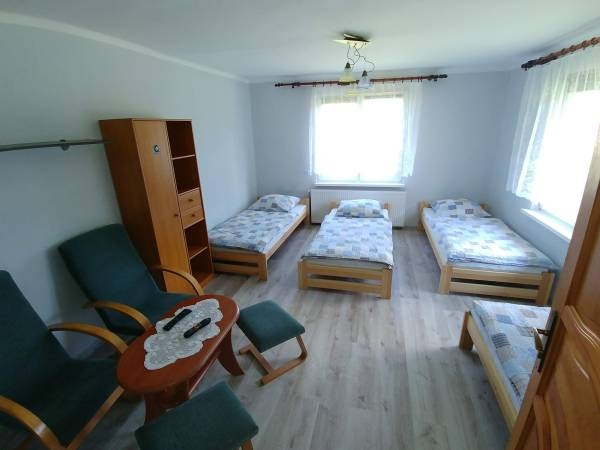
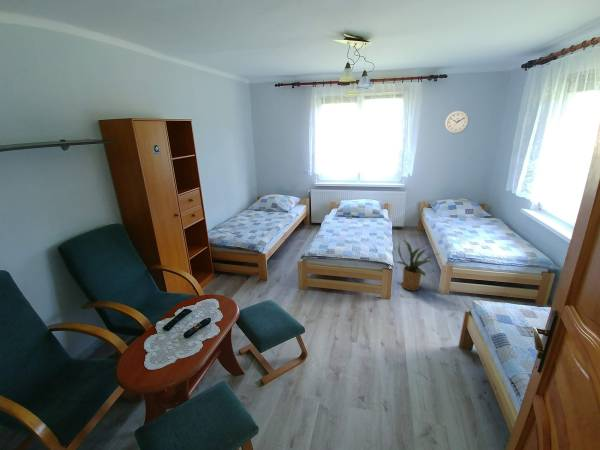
+ wall clock (456, 122)
+ house plant (415, 264)
